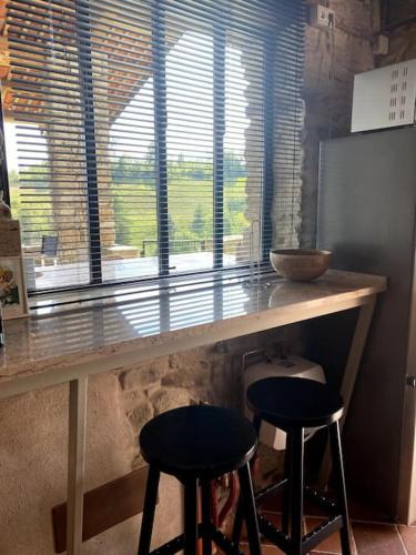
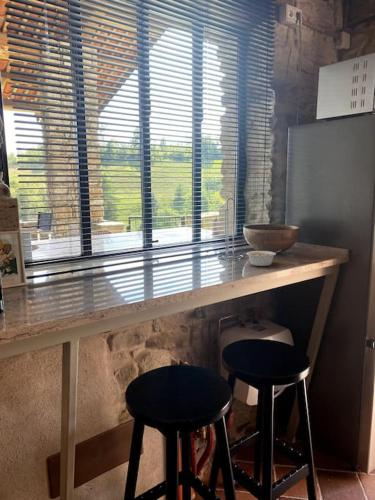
+ legume (261, 257)
